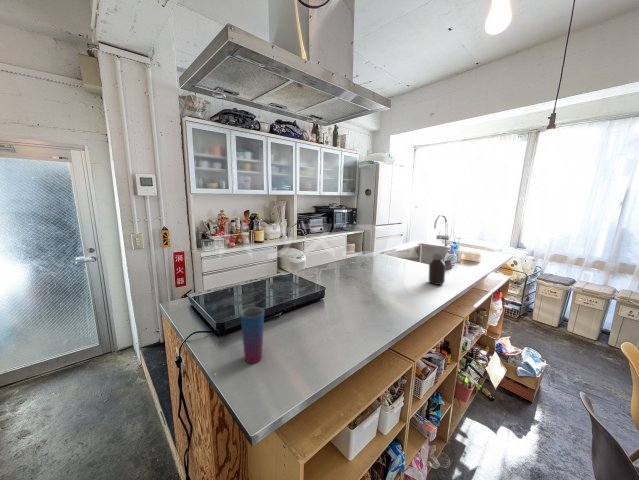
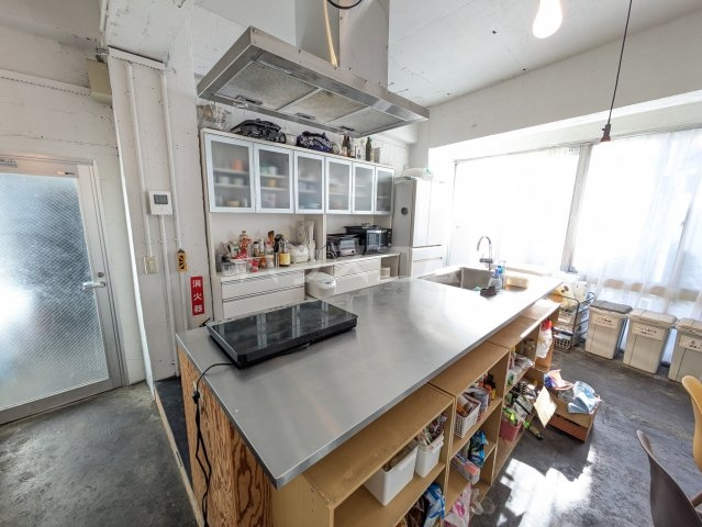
- cup (252, 335)
- bottle (437, 268)
